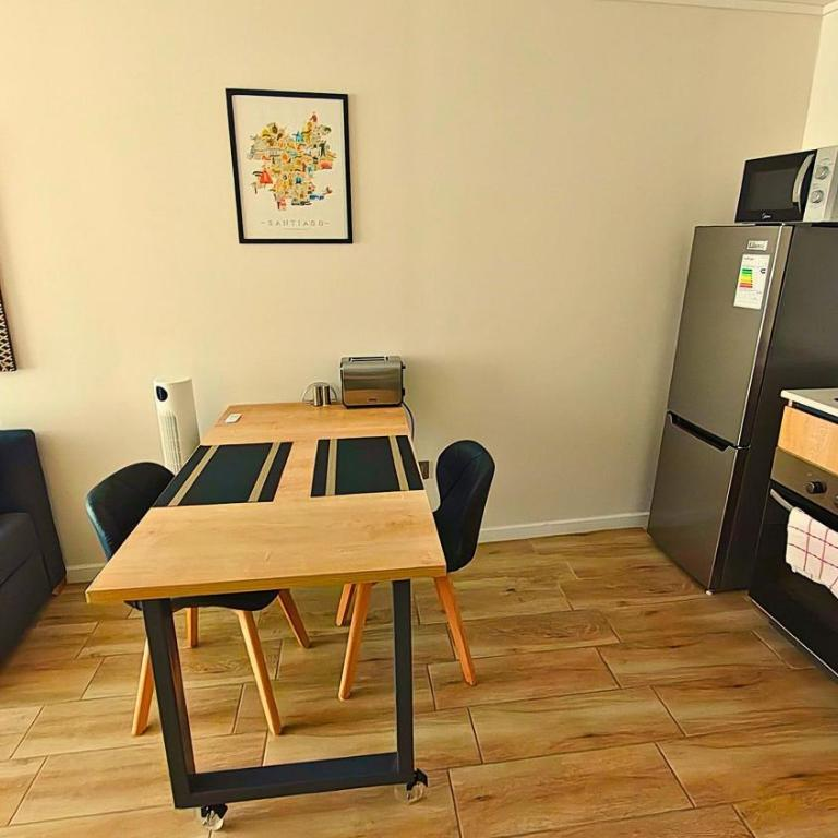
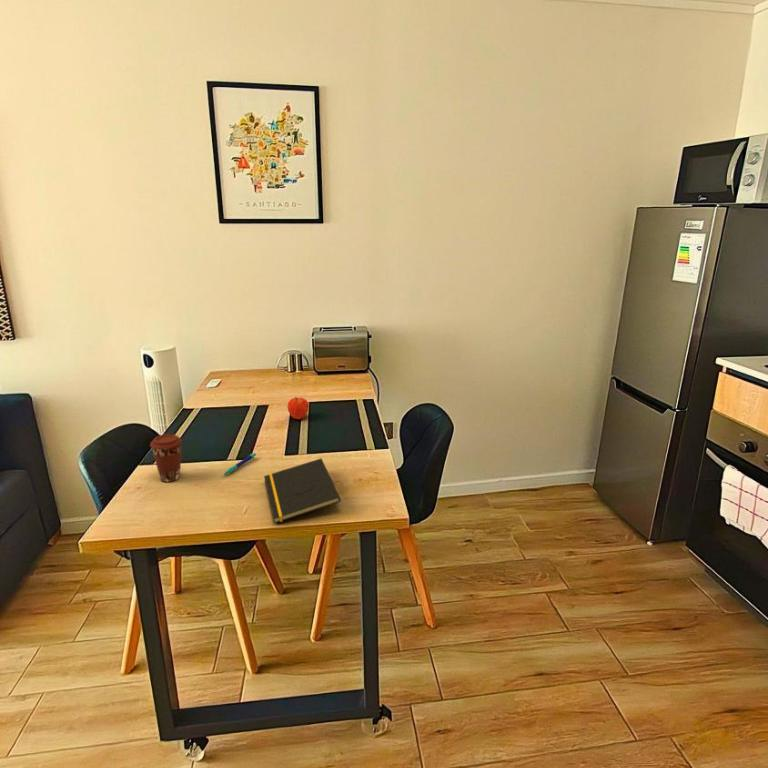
+ coffee cup (168, 458)
+ fruit (298, 407)
+ notepad (300, 488)
+ pen (239, 463)
